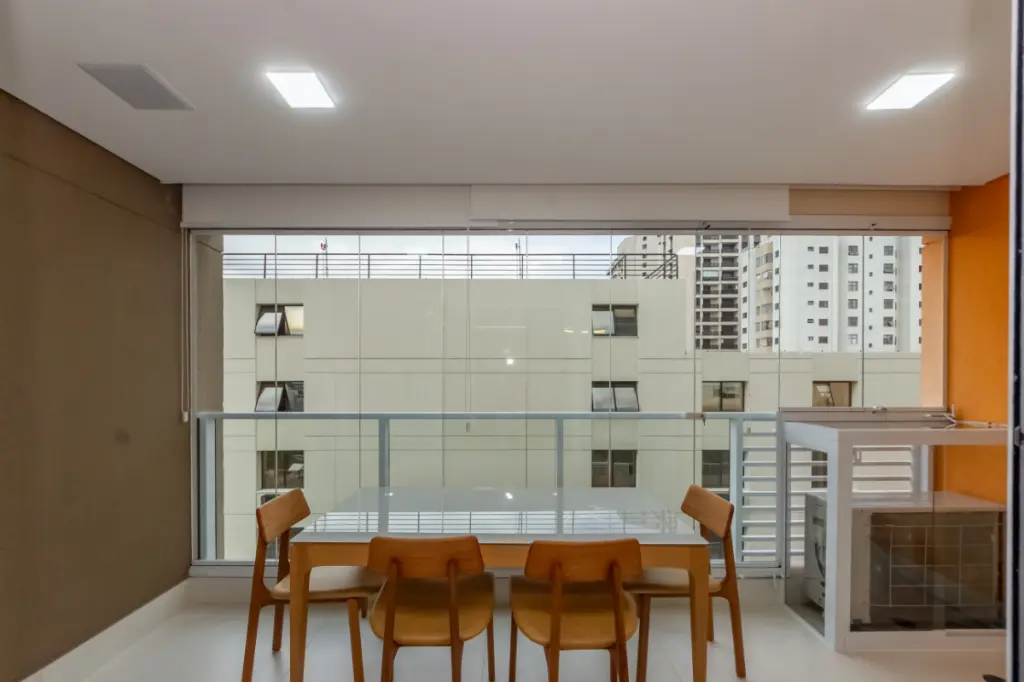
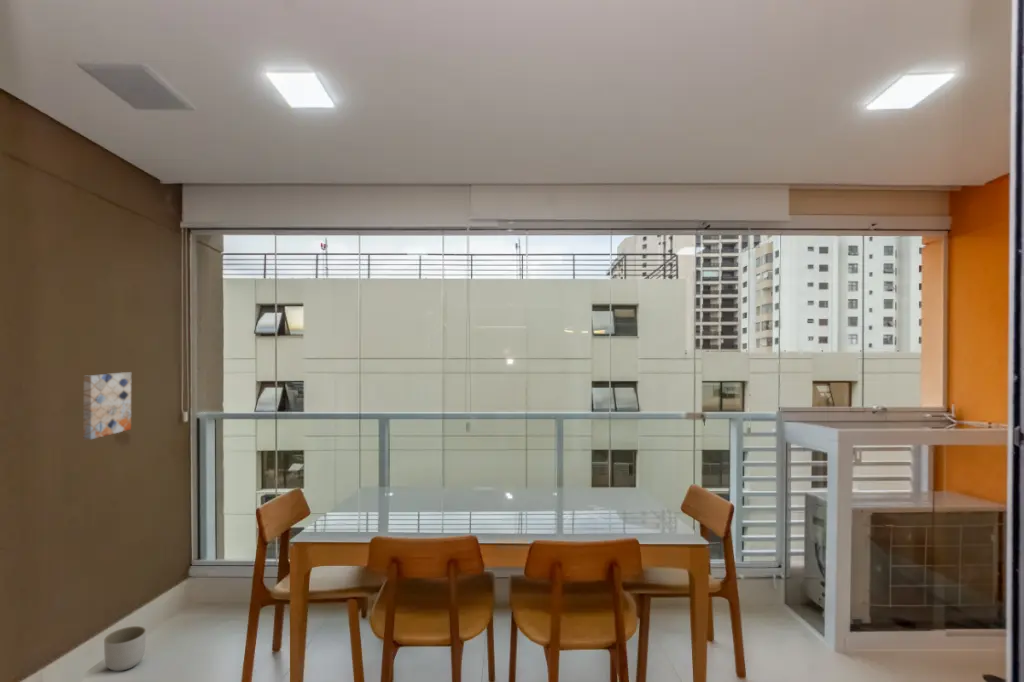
+ wall art (108, 404)
+ planter (125, 650)
